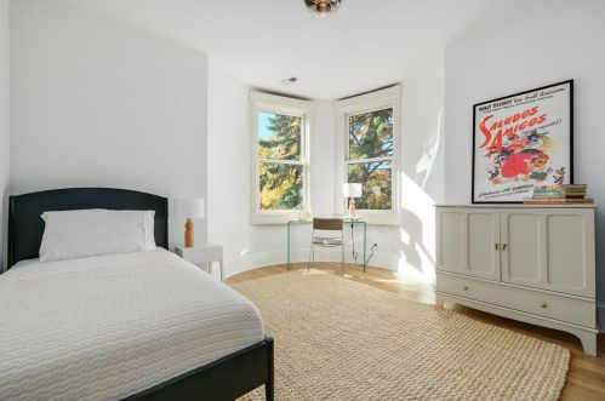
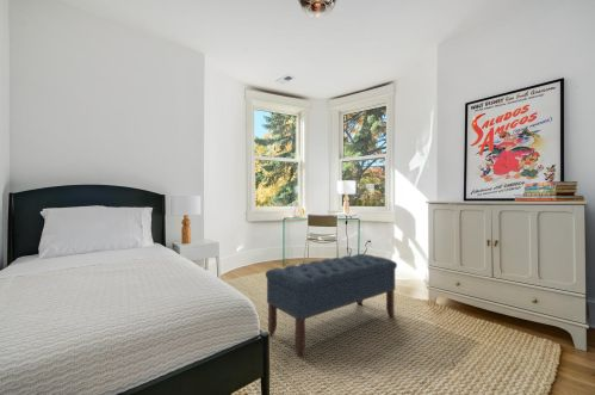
+ bench (335, 294)
